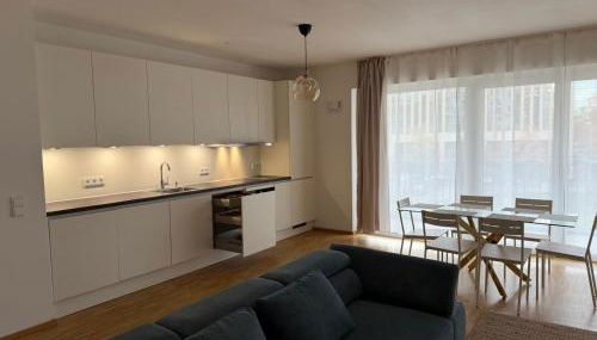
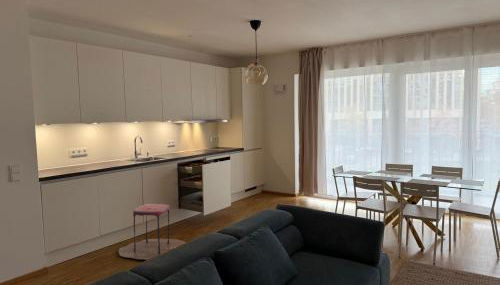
+ stool (158, 228)
